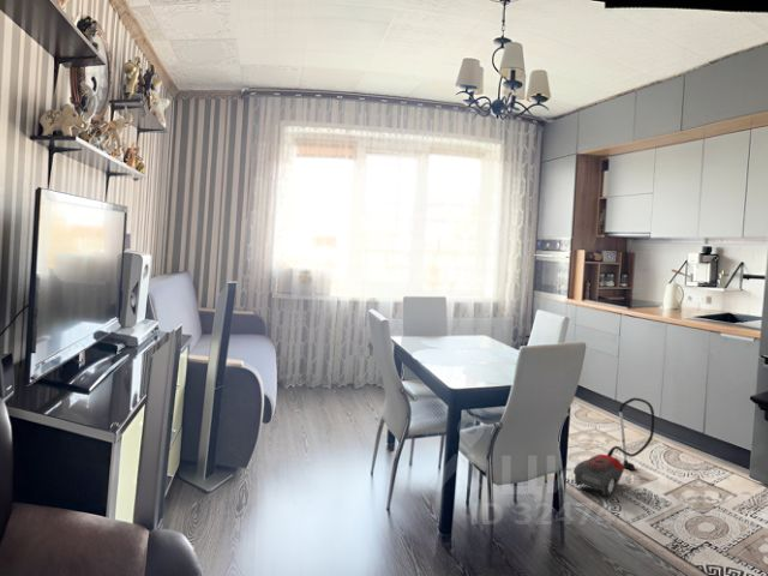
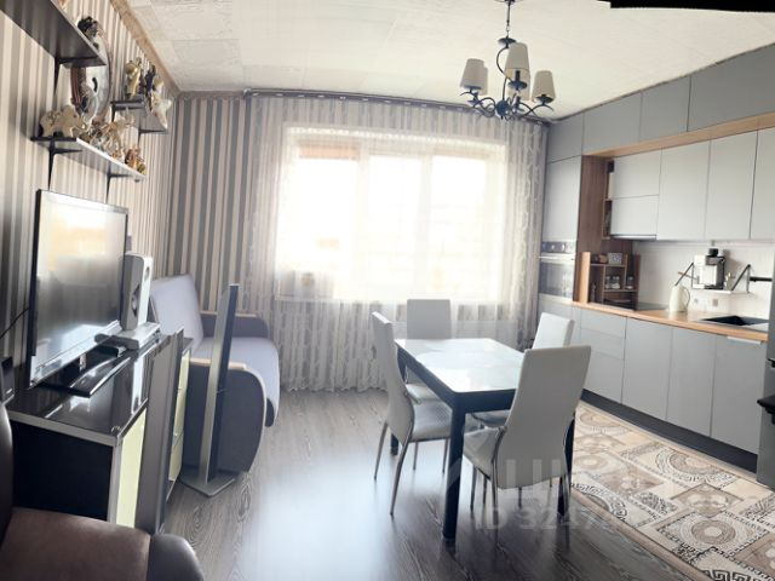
- vacuum cleaner (624, 439)
